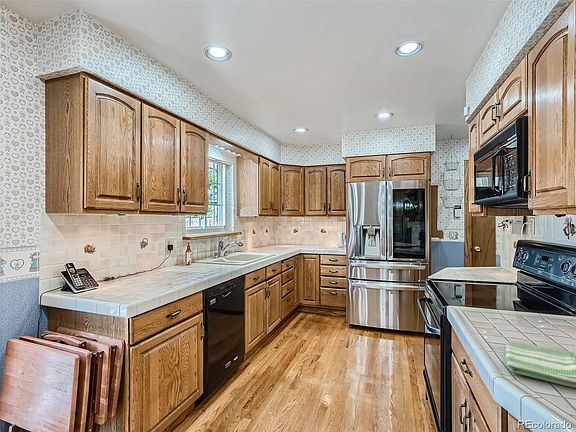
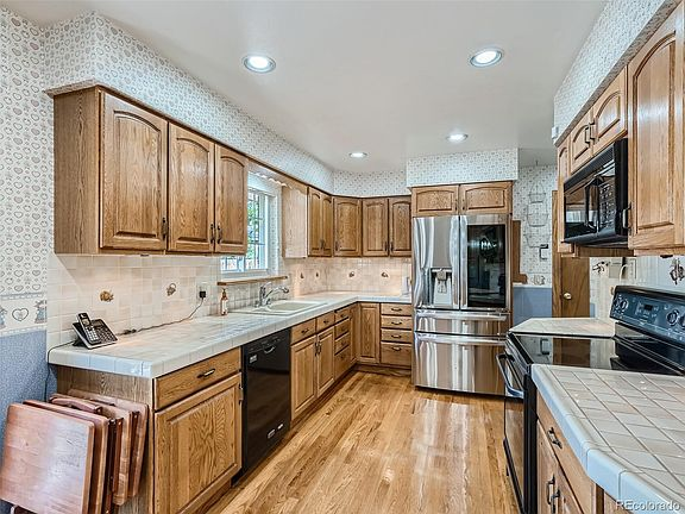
- dish towel (541, 360)
